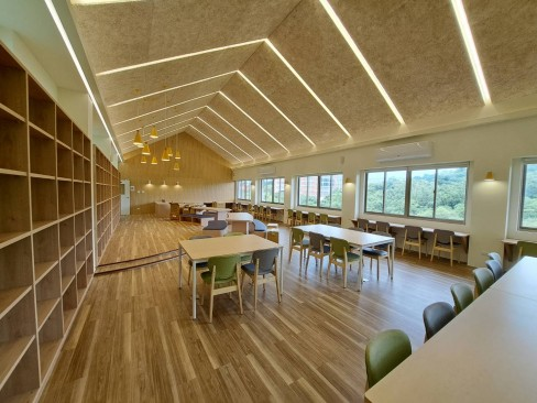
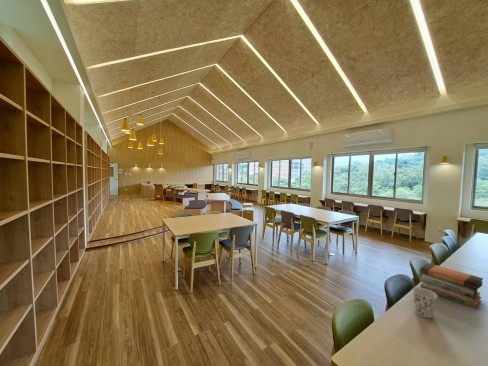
+ cup (424, 302)
+ book stack (449, 283)
